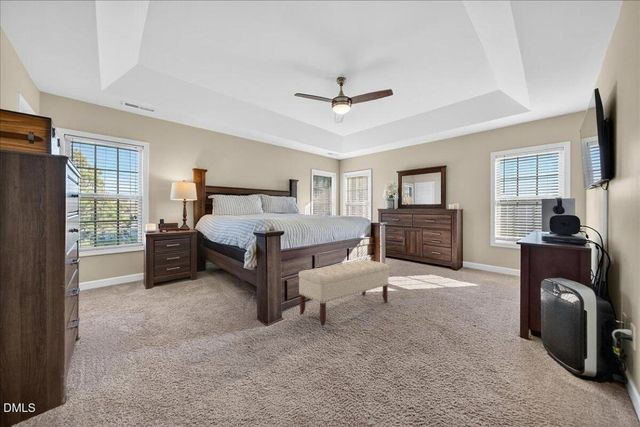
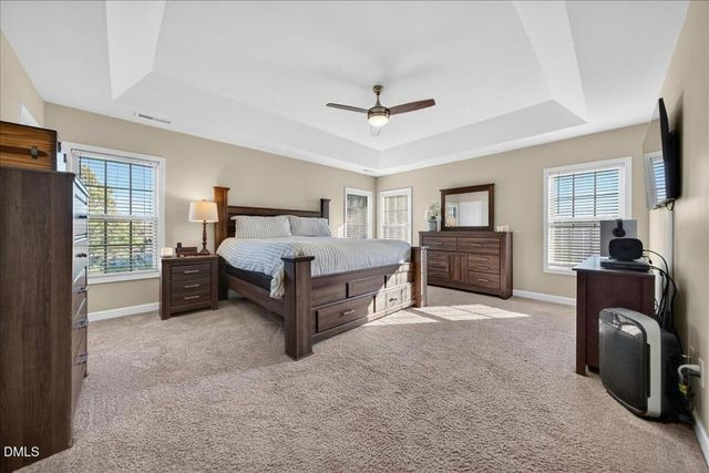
- bench (346, 287)
